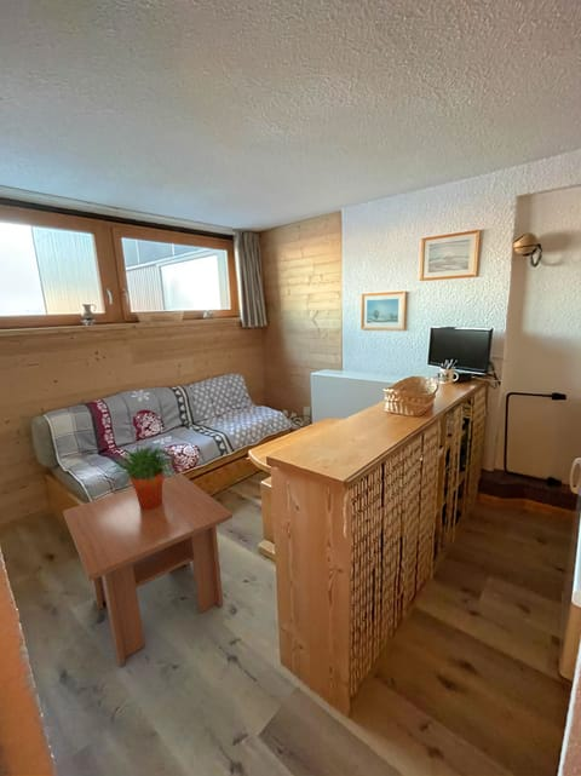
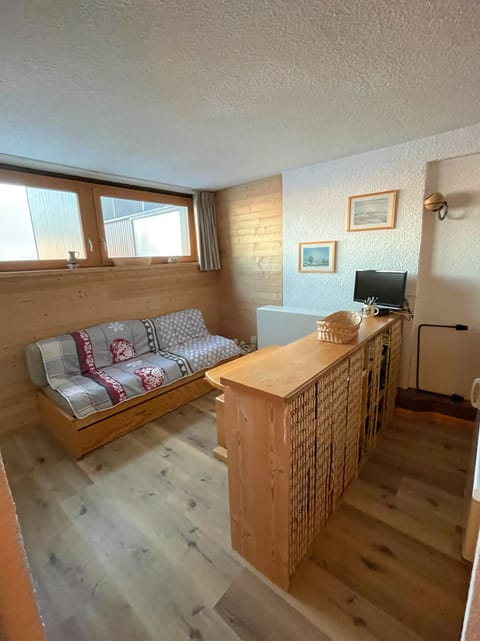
- coffee table (151, 558)
- potted plant (148, 476)
